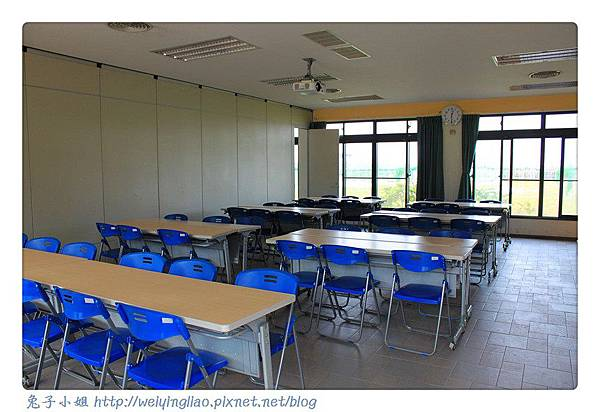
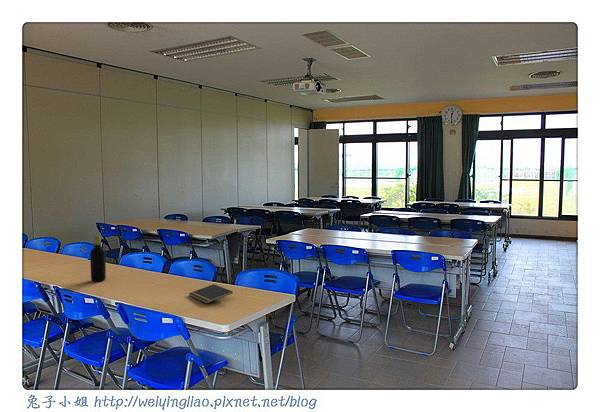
+ bottle (97, 257)
+ notepad (210, 293)
